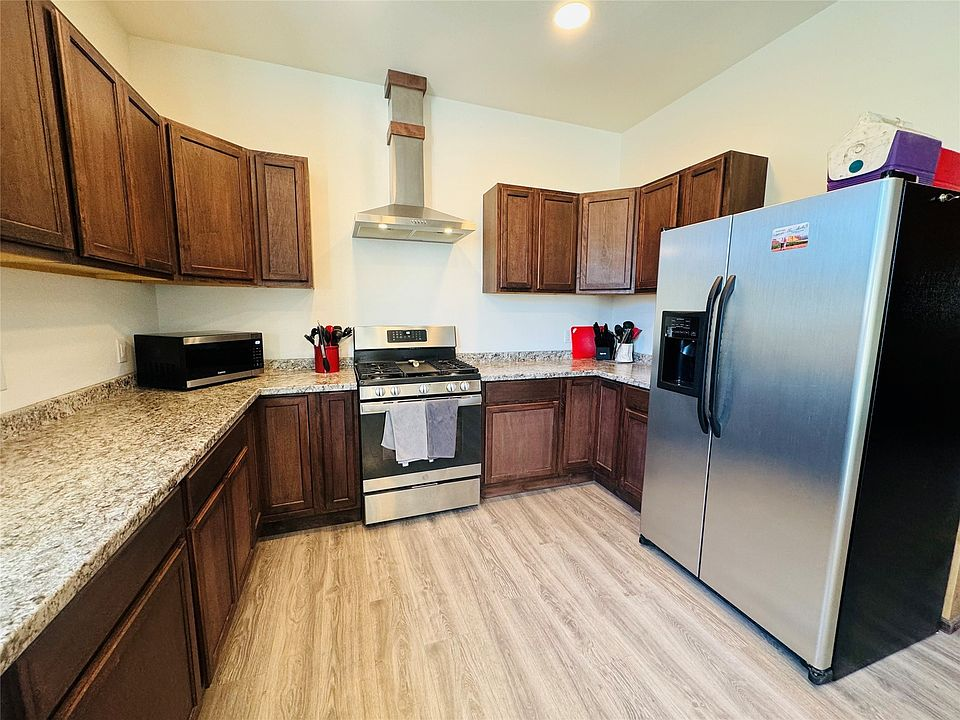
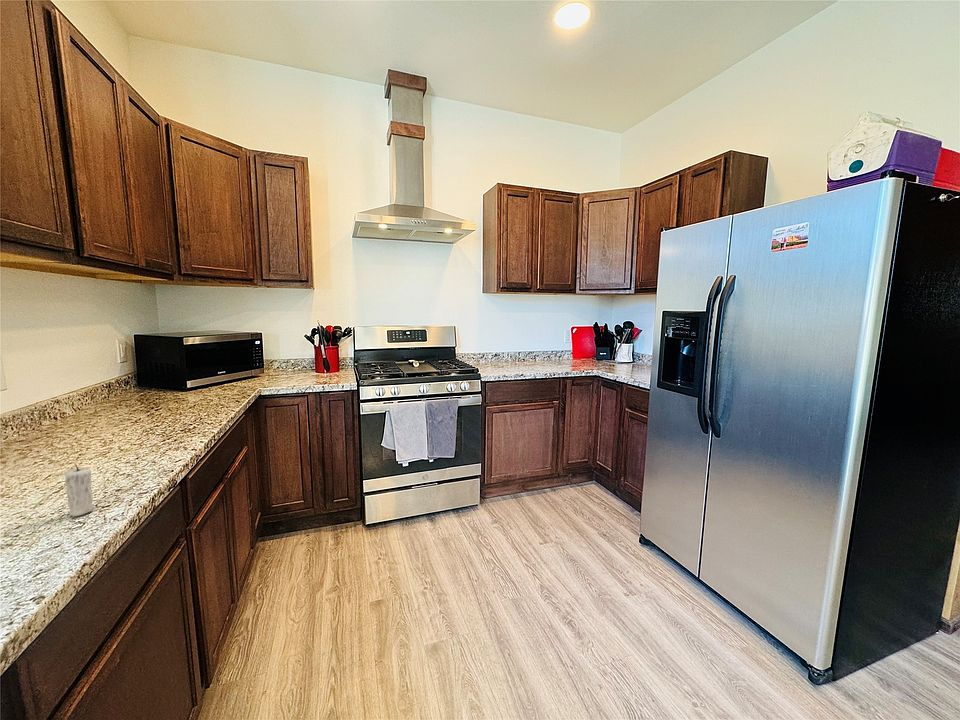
+ candle (79, 485)
